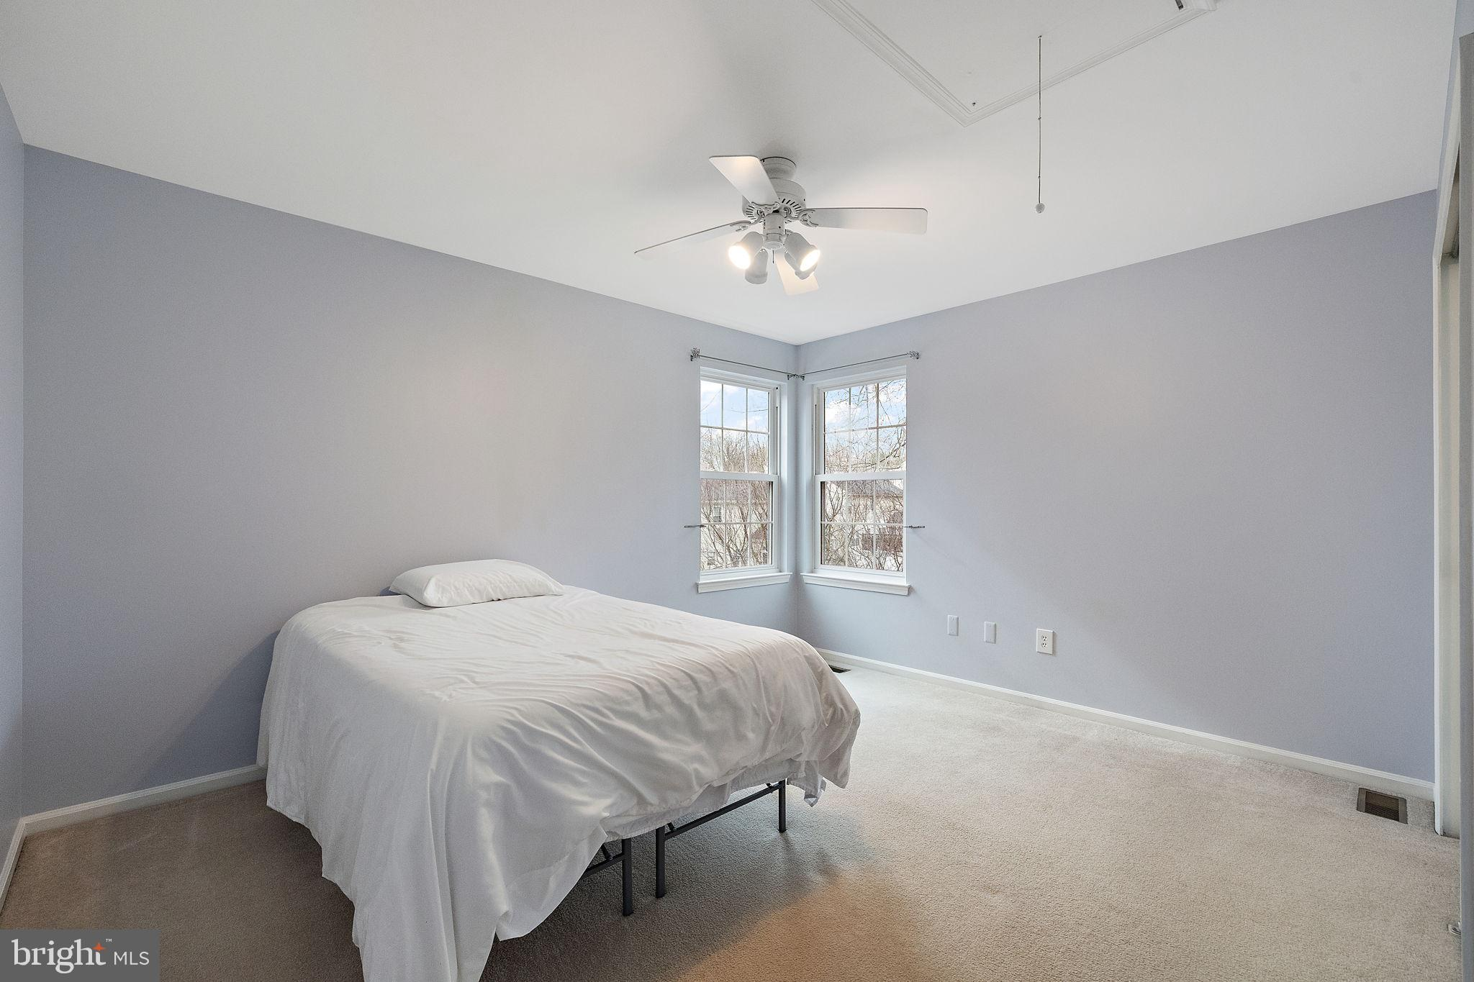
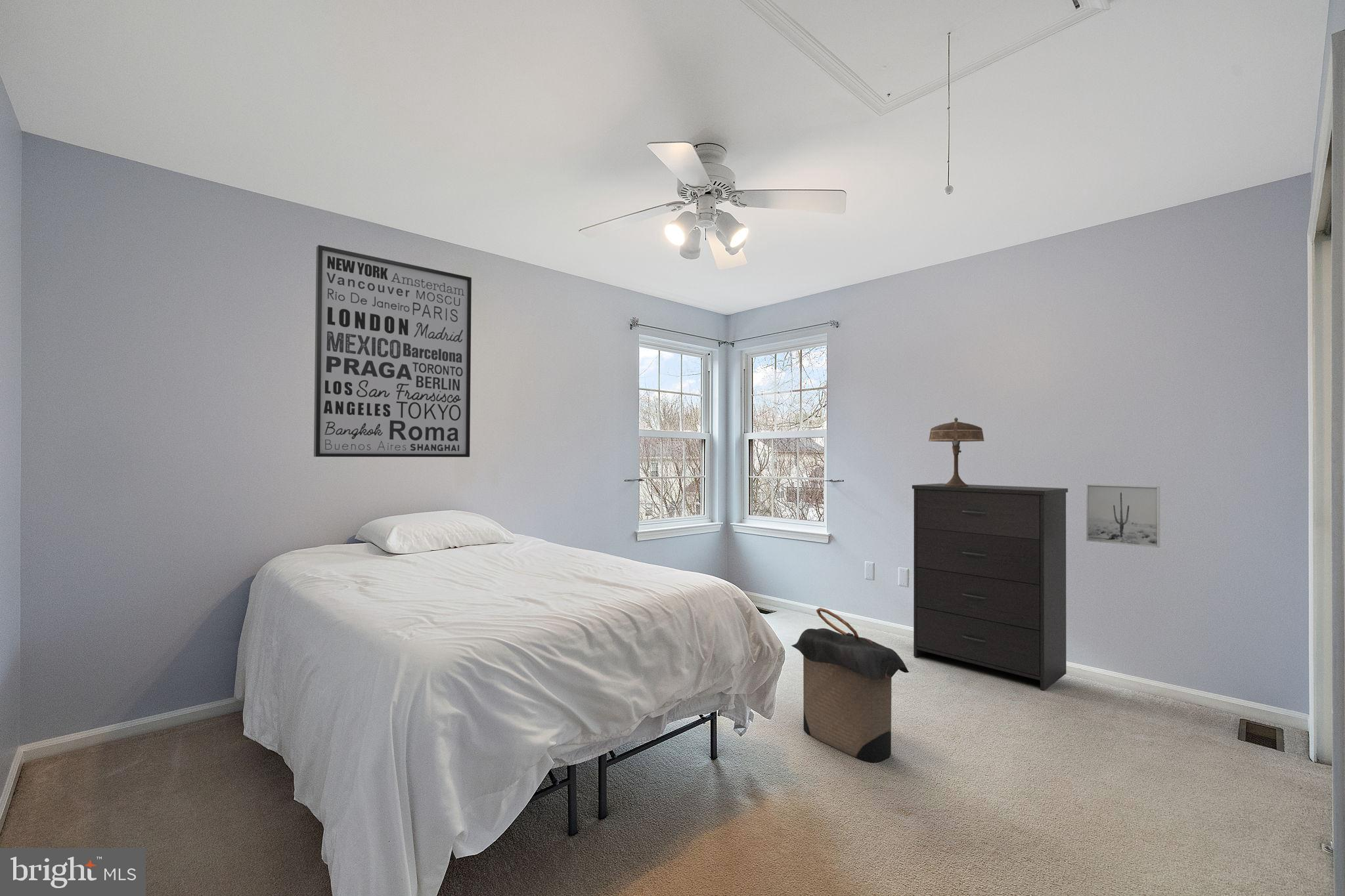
+ dresser (986, 576)
+ wall art (1122, 514)
+ laundry hamper (849, 675)
+ wall art (399, 360)
+ table lamp (956, 451)
